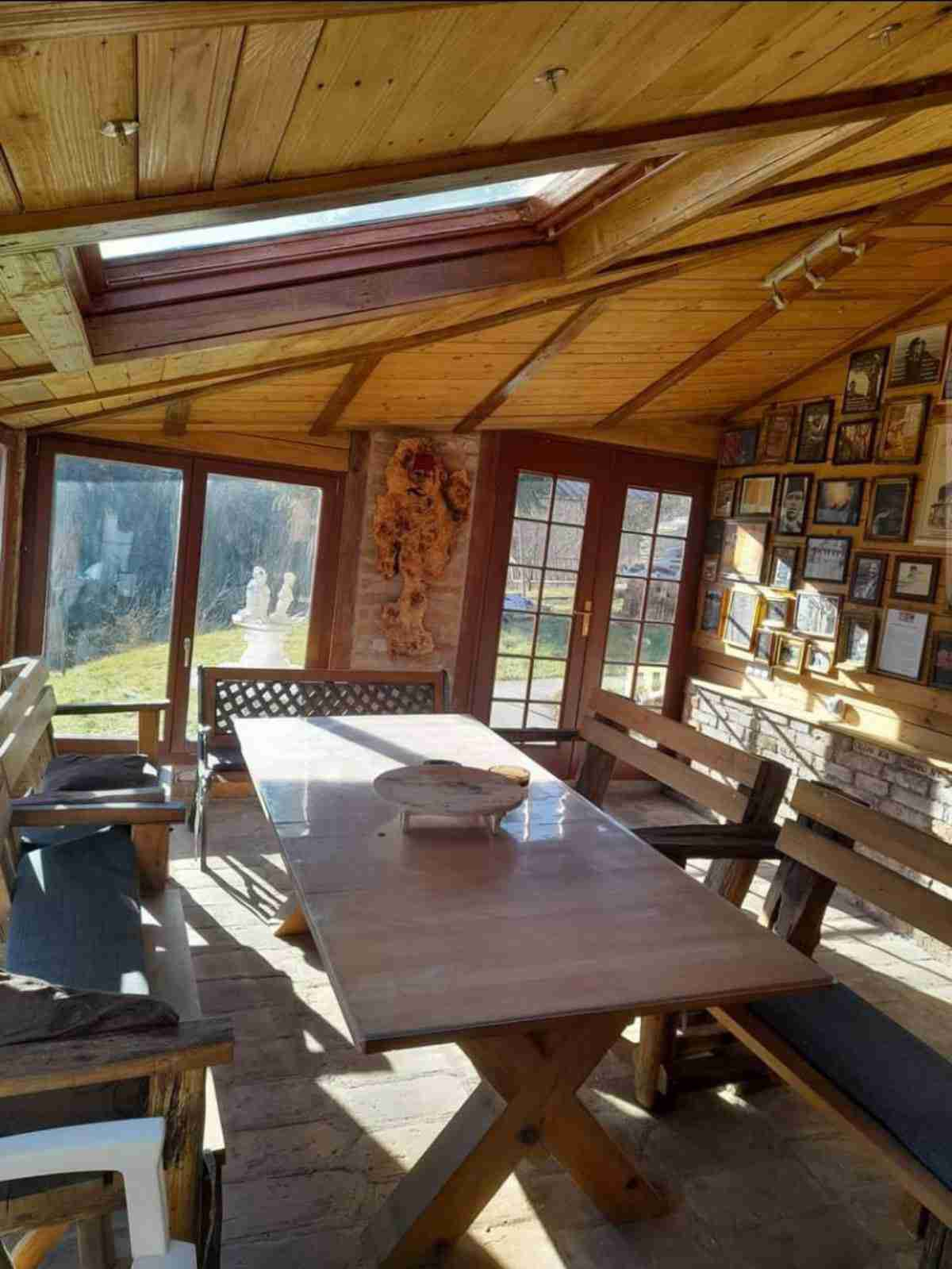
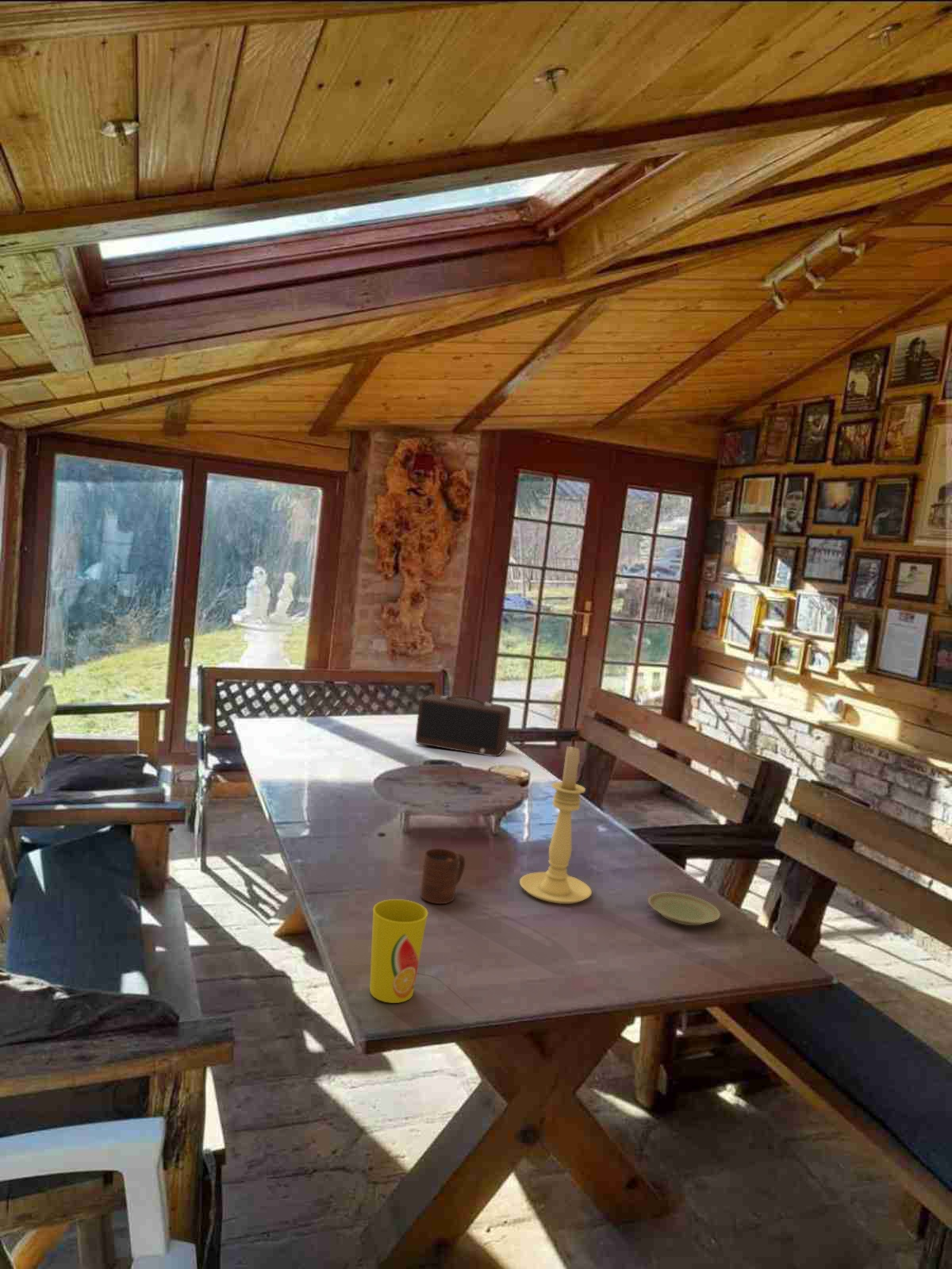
+ plate (683, 911)
+ candle holder (564, 818)
+ cup (396, 951)
+ cup (442, 875)
+ speaker (463, 721)
